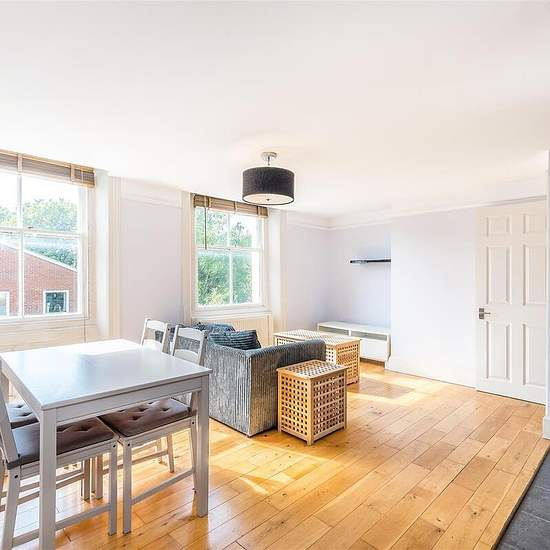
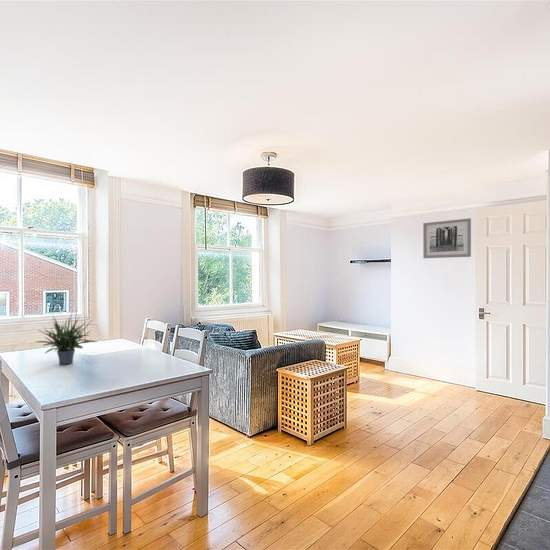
+ wall art (446, 239)
+ potted plant (69, 335)
